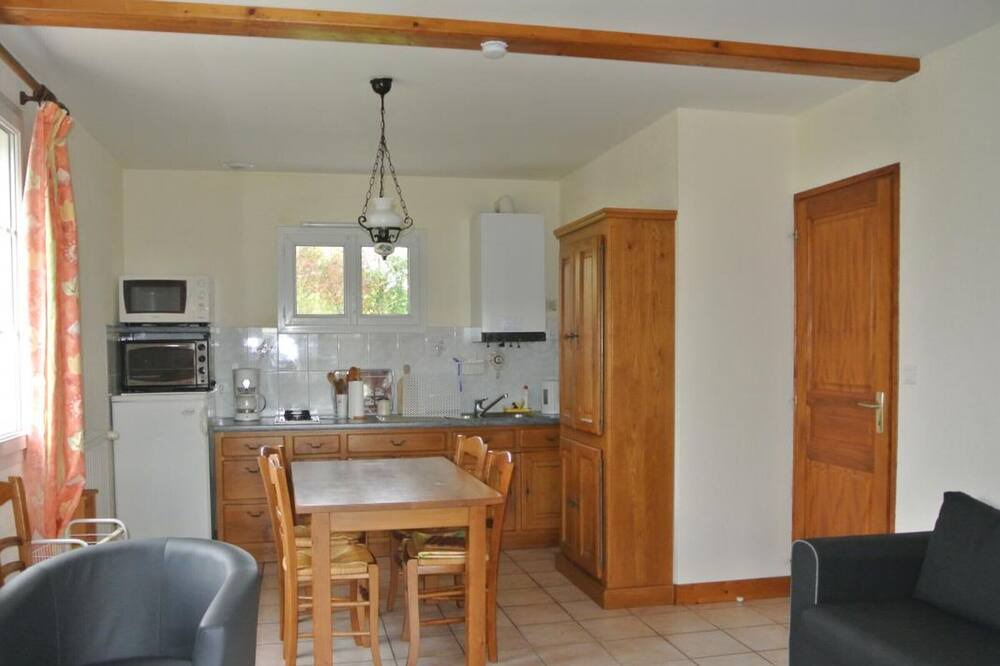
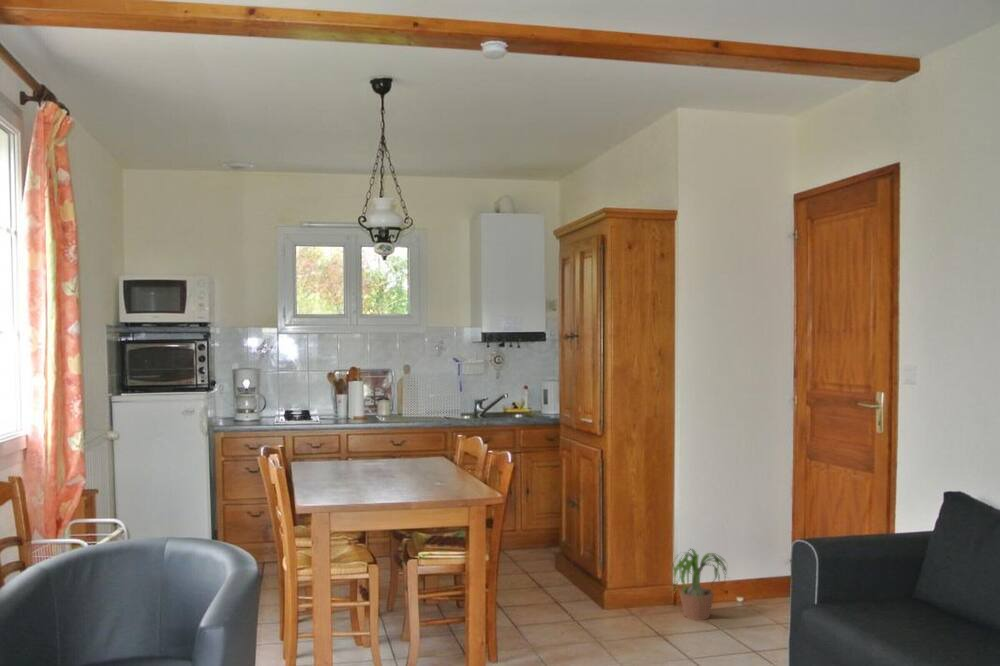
+ potted plant (697, 582)
